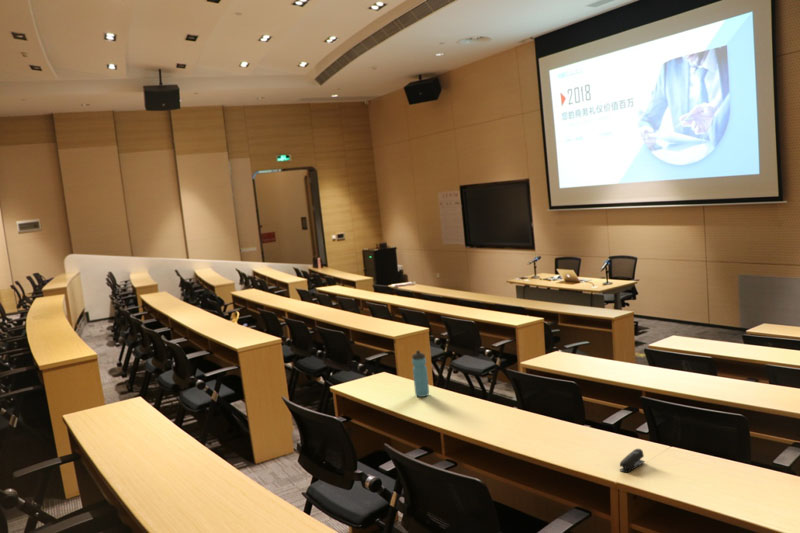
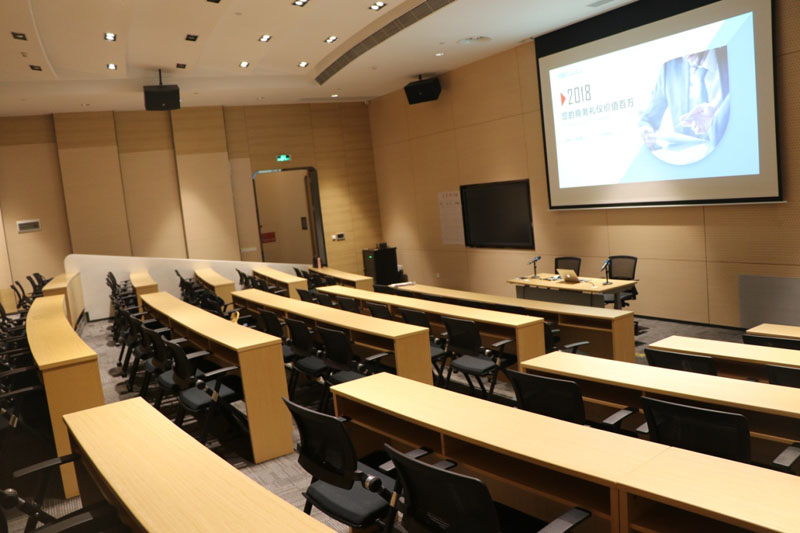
- water bottle (420, 372)
- stapler (631, 460)
